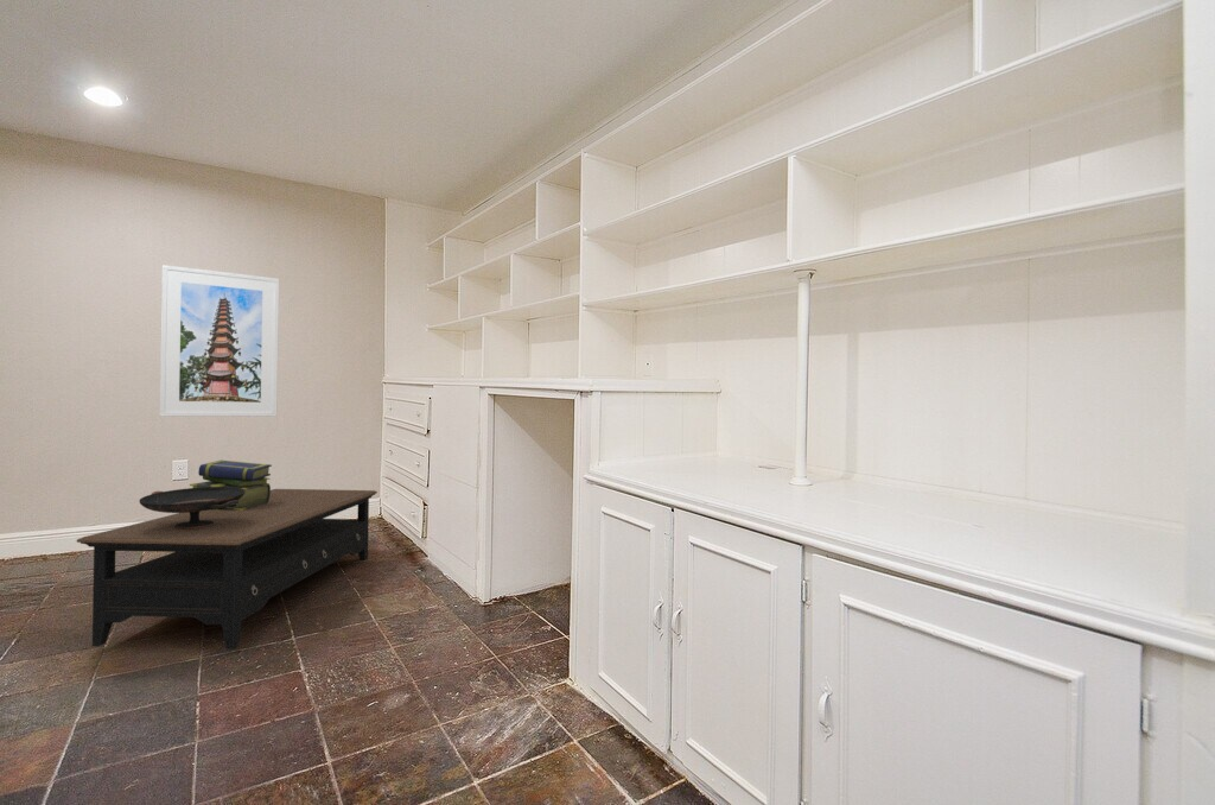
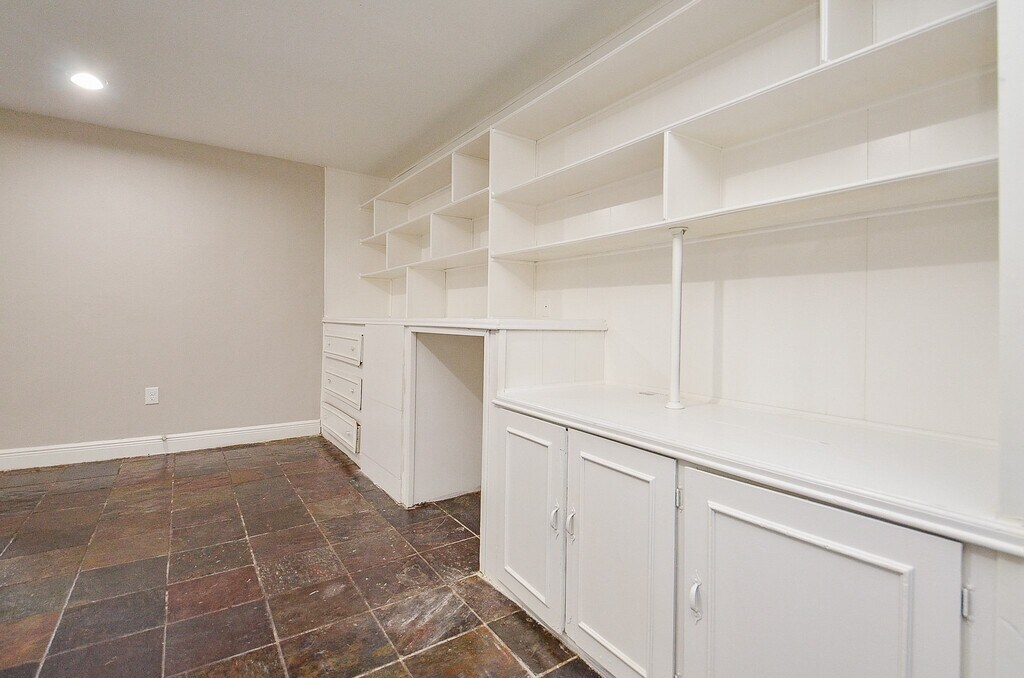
- decorative bowl (193, 508)
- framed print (222, 343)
- coffee table (260, 552)
- stack of books (234, 483)
